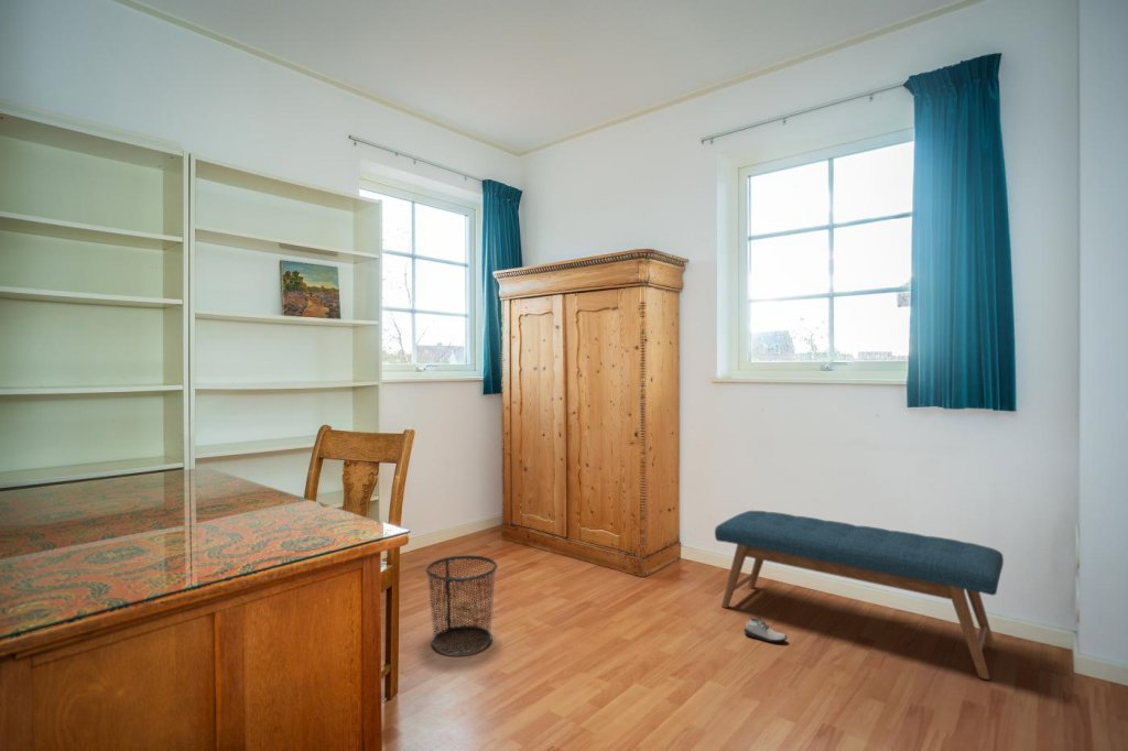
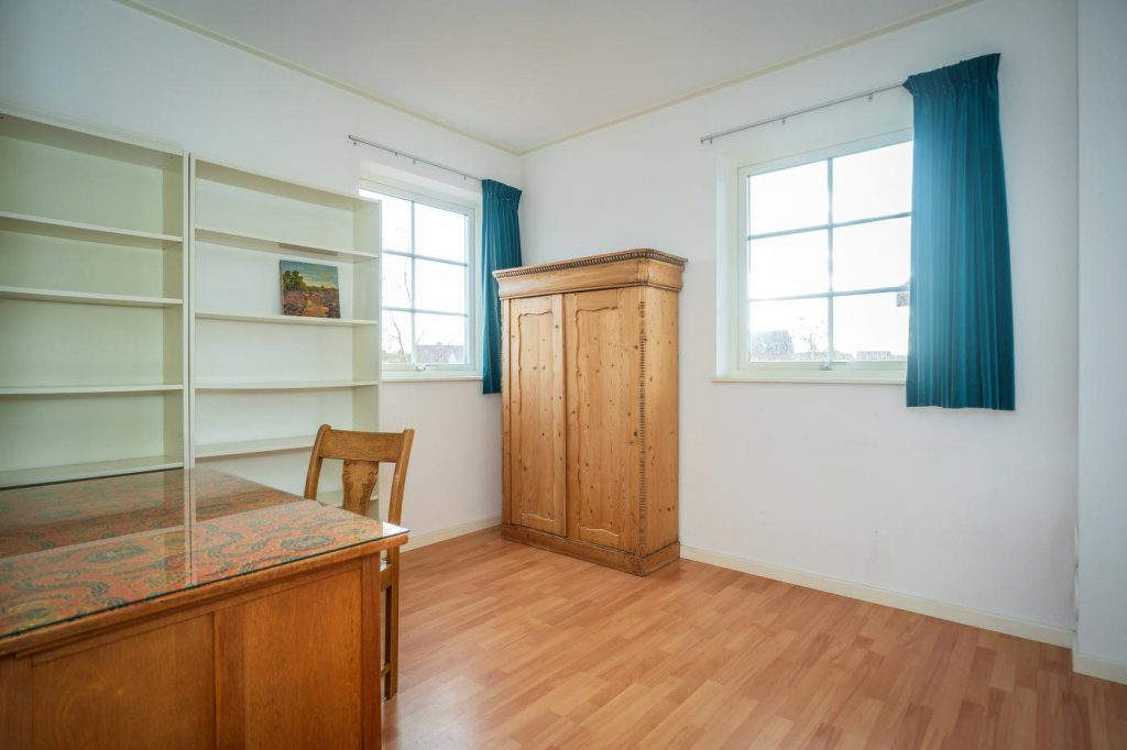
- shoe (764, 628)
- waste bin (462, 603)
- bench (847, 577)
